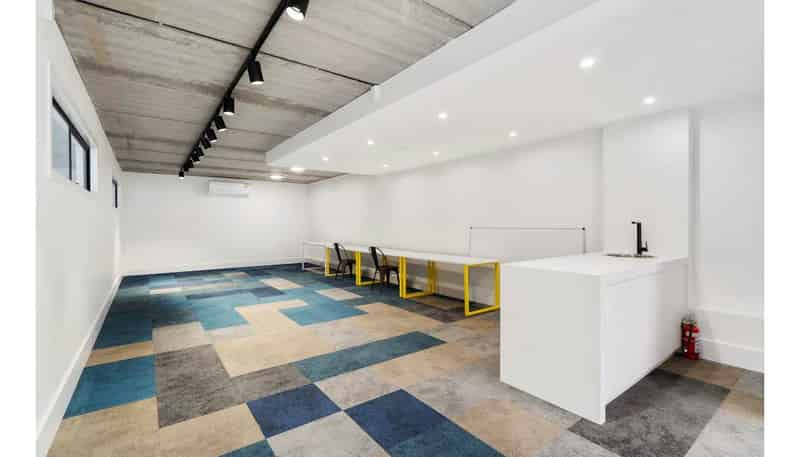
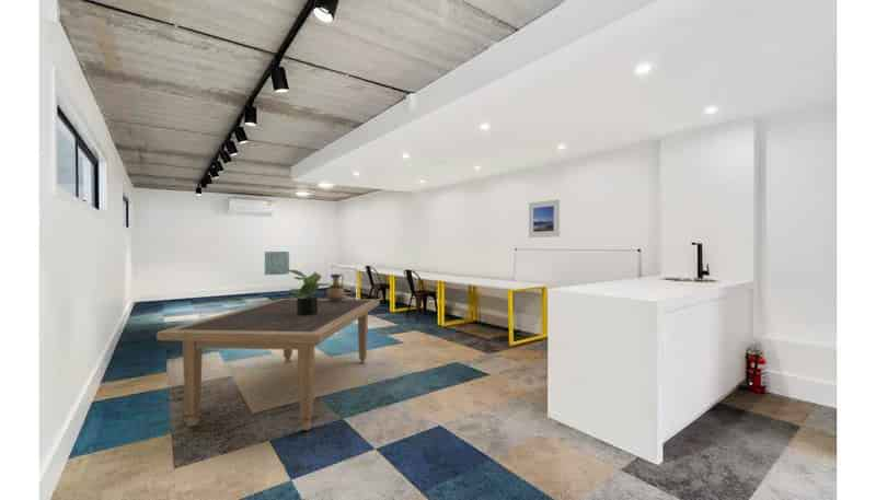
+ wall art (277, 263)
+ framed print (543, 219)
+ potted plant (306, 290)
+ dining table (295, 349)
+ ceramic jug (335, 287)
